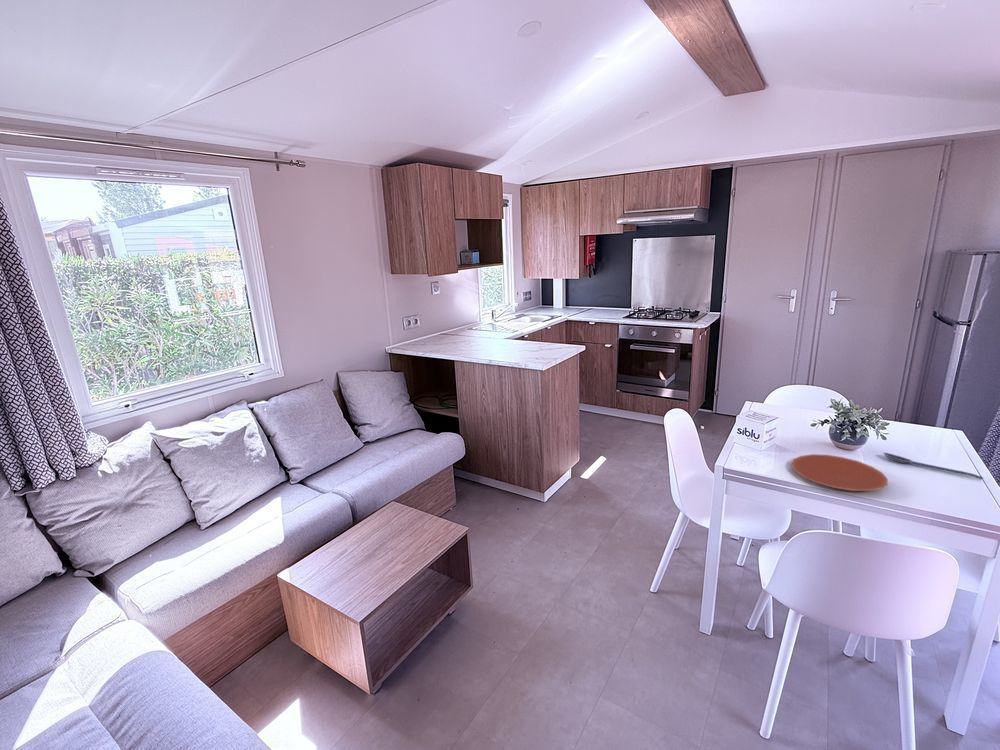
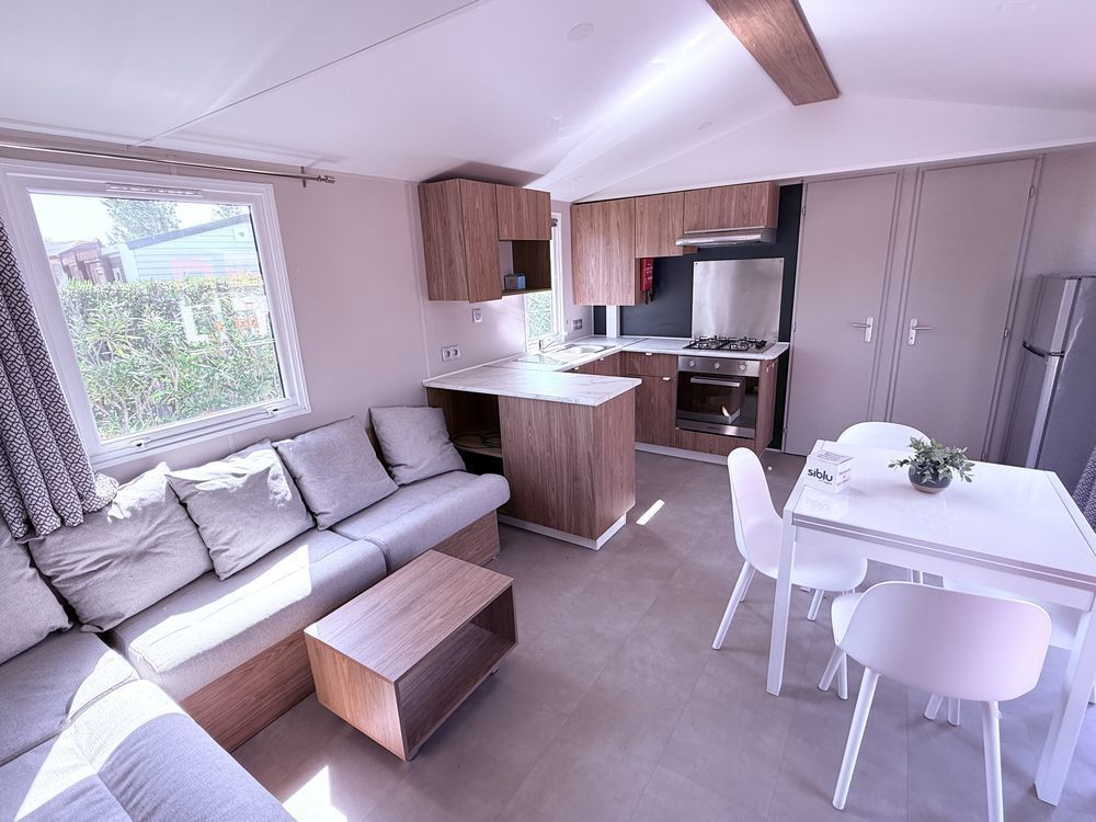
- plate (836, 474)
- spoon (930, 466)
